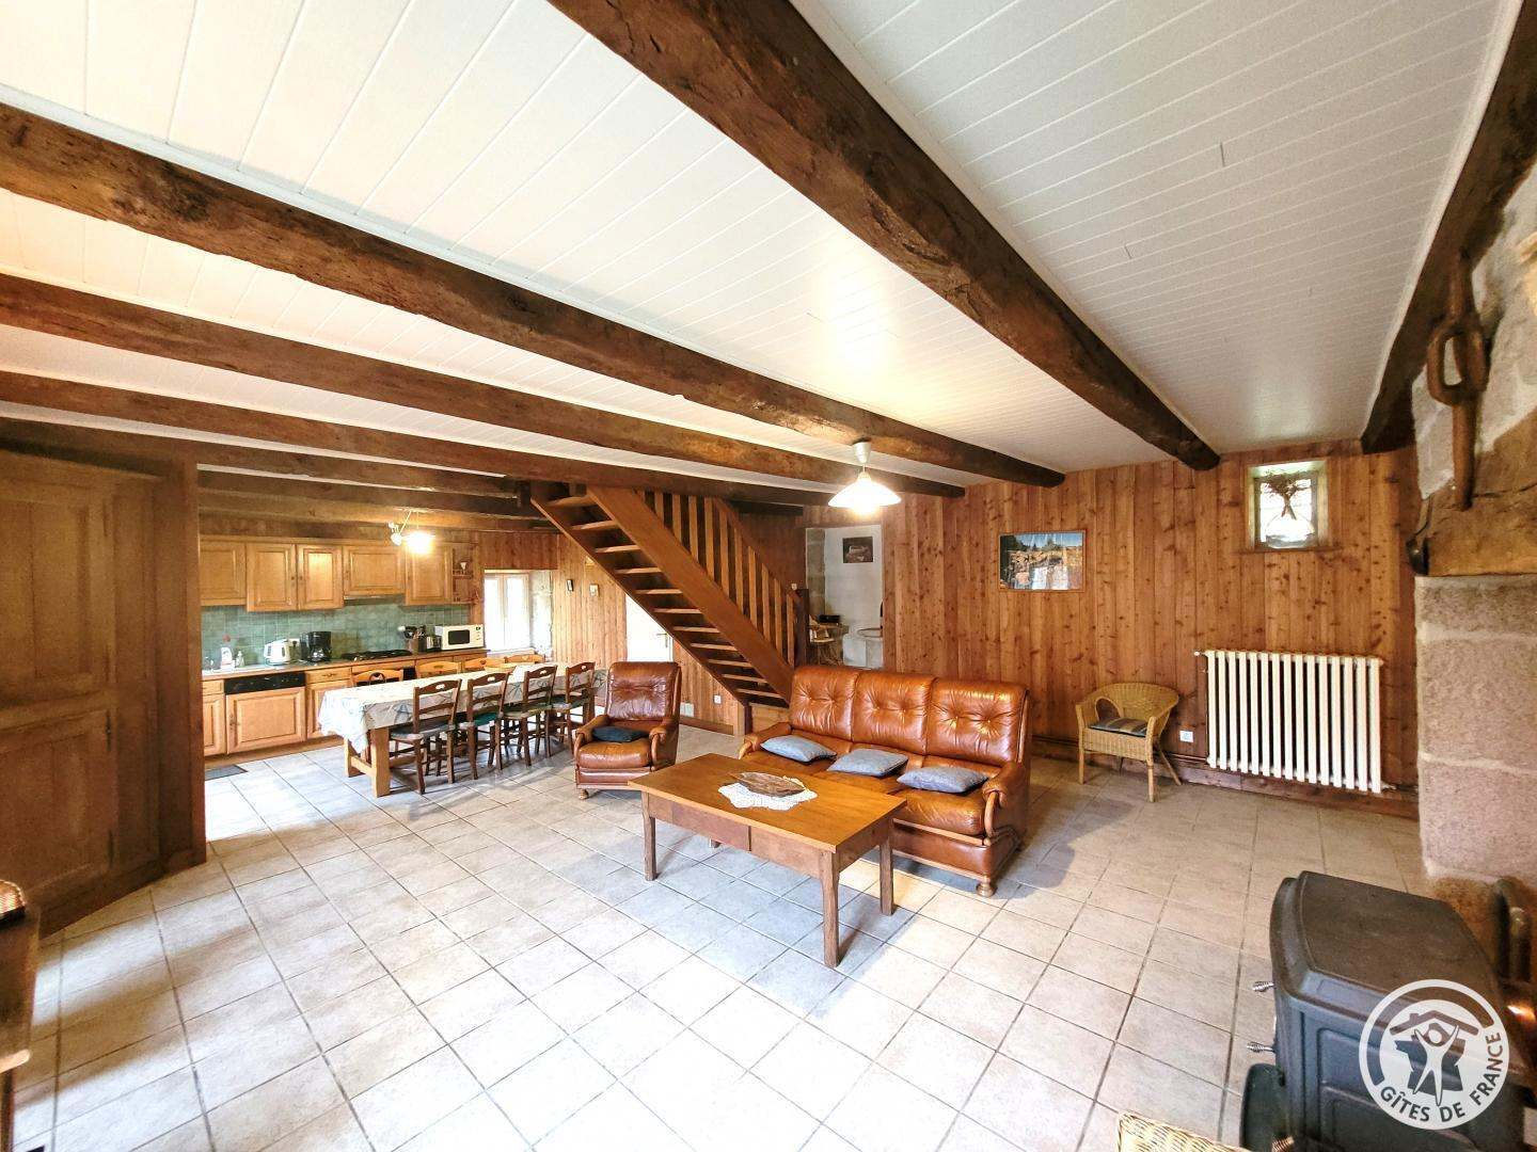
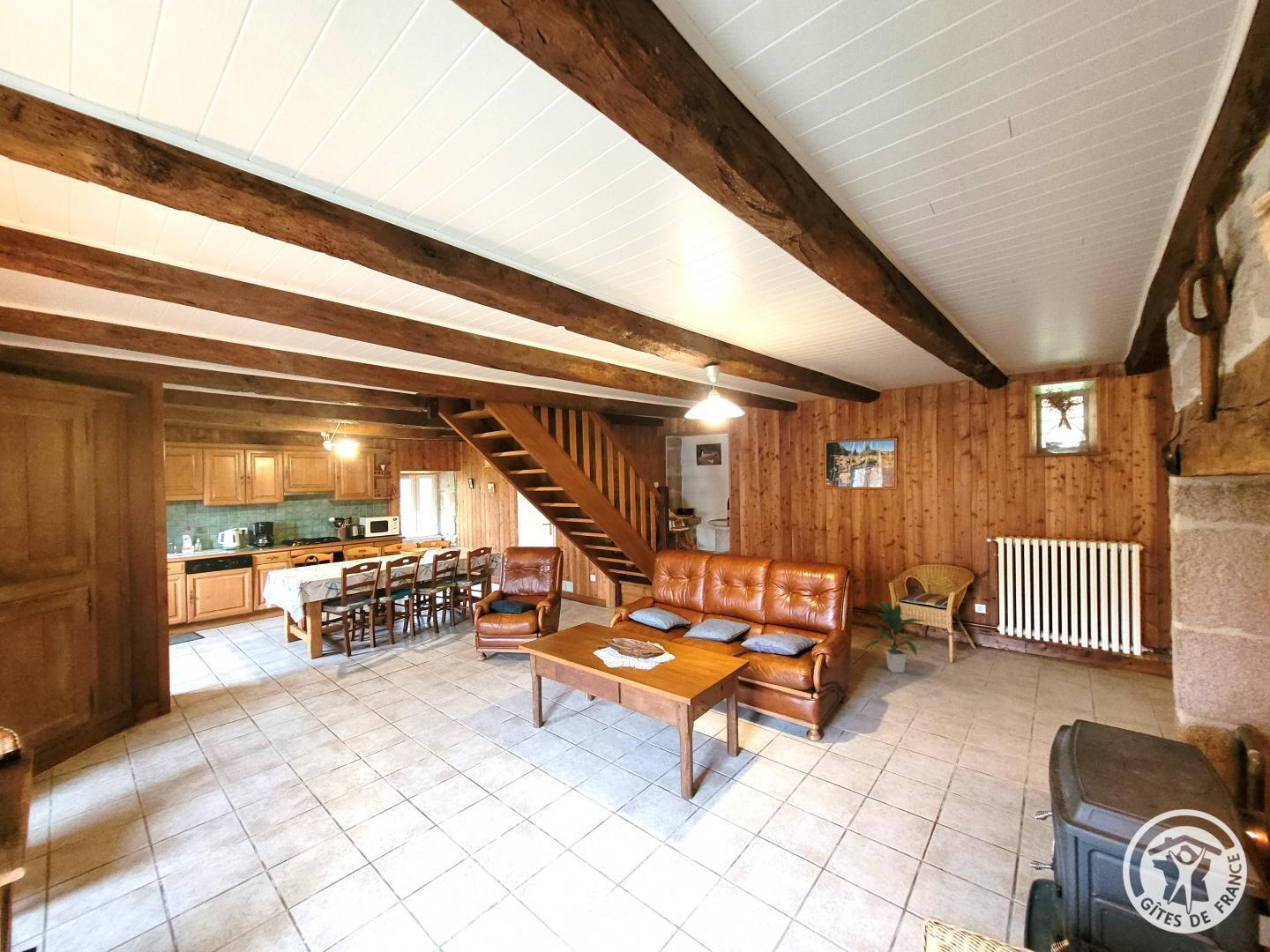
+ indoor plant (892, 635)
